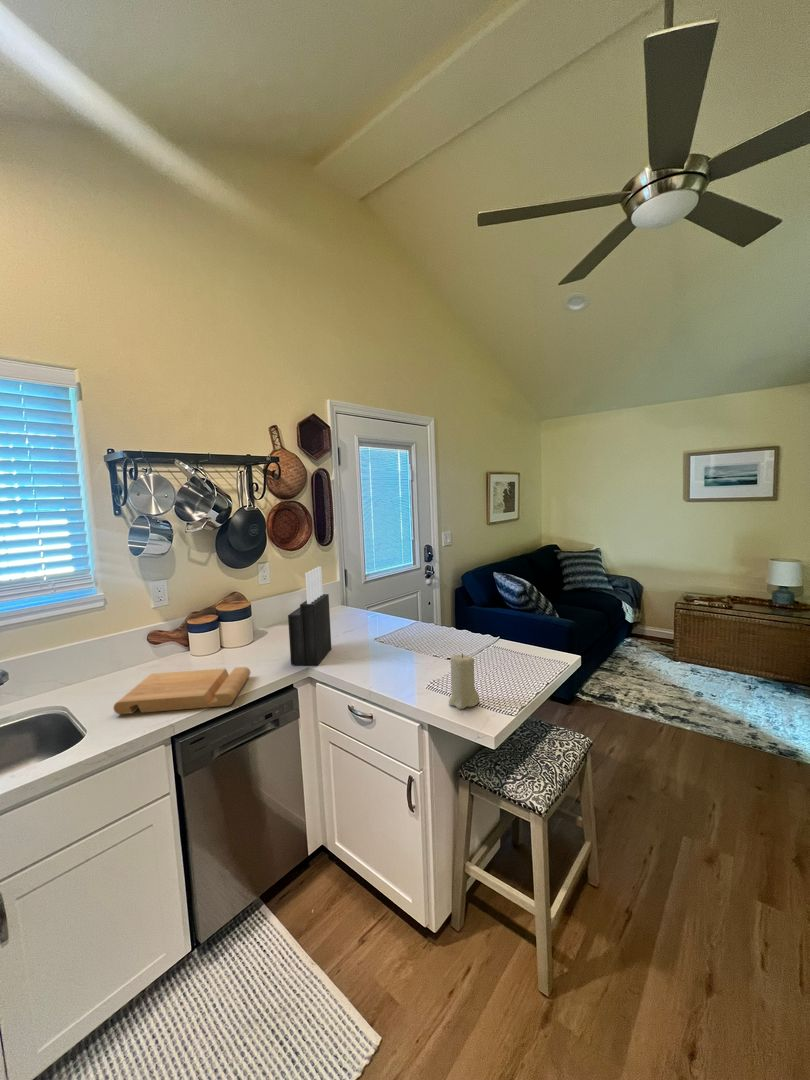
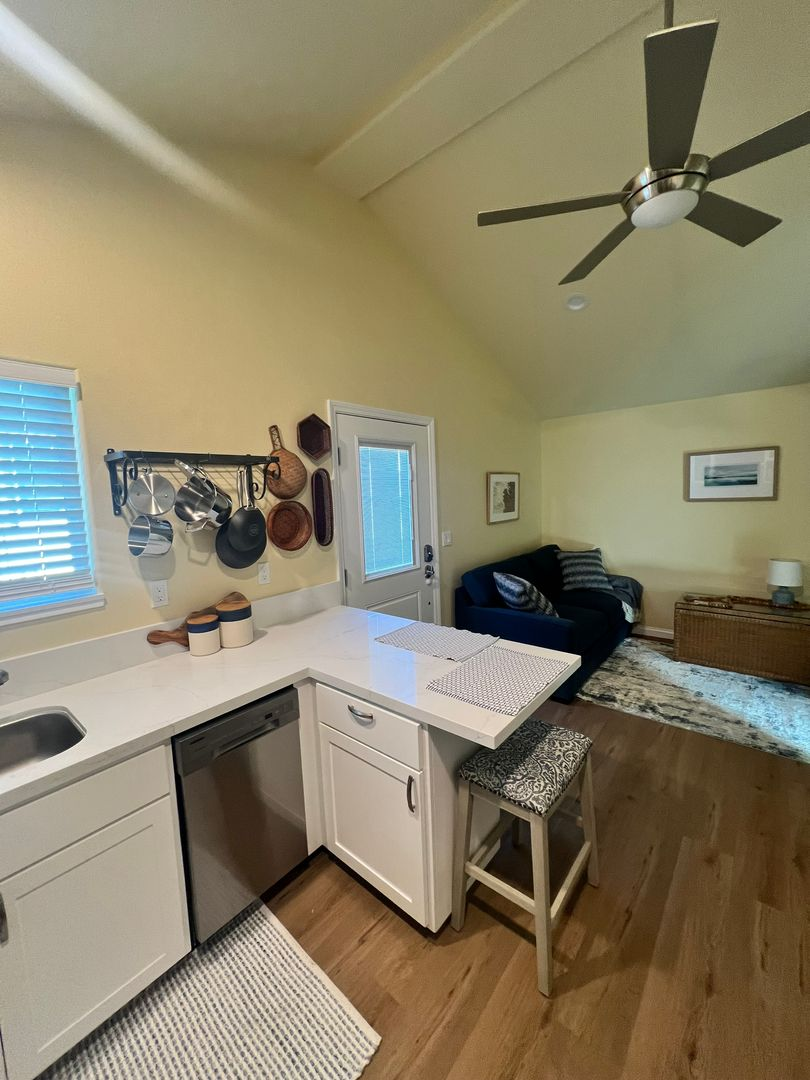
- cutting board (187, 688)
- candle (462, 677)
- knife block (306, 613)
